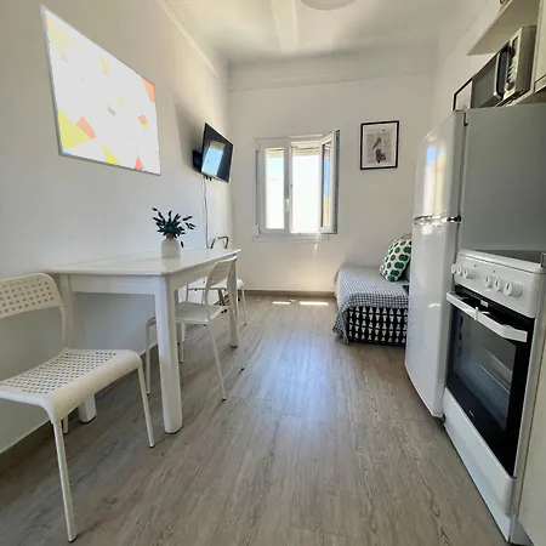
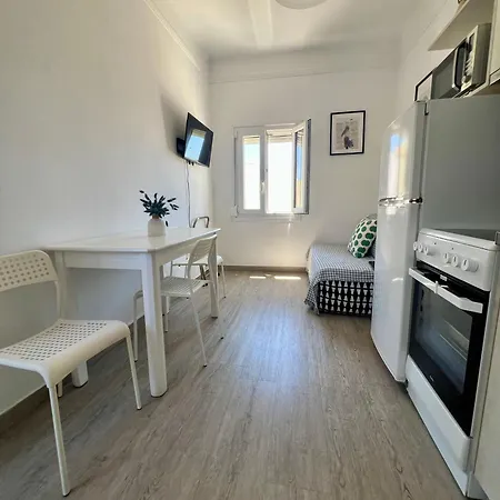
- wall art (115, 112)
